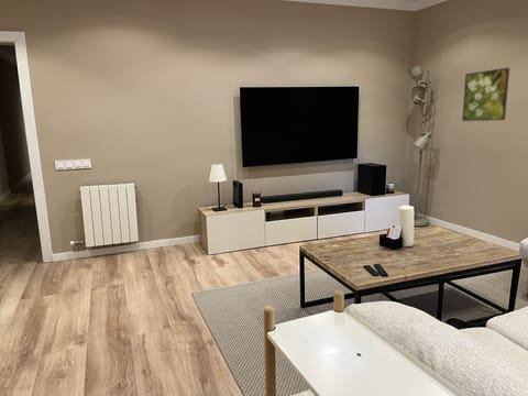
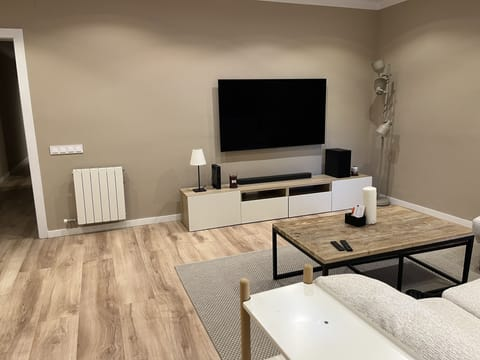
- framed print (484, 96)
